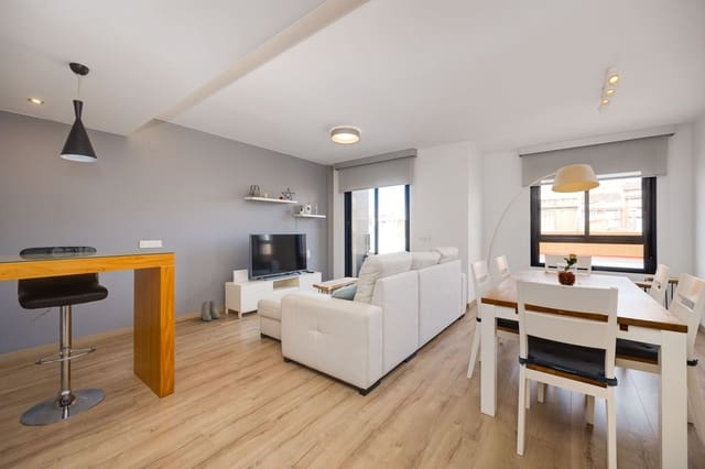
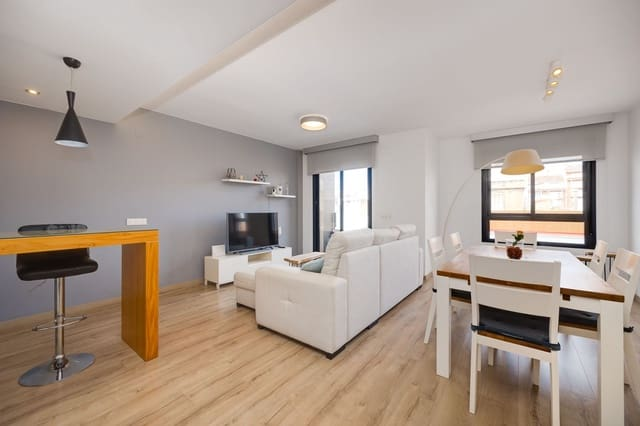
- boots (209, 309)
